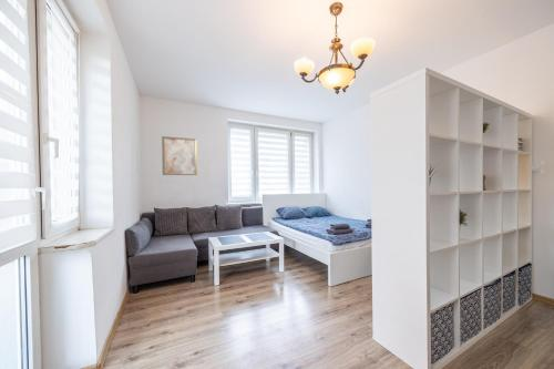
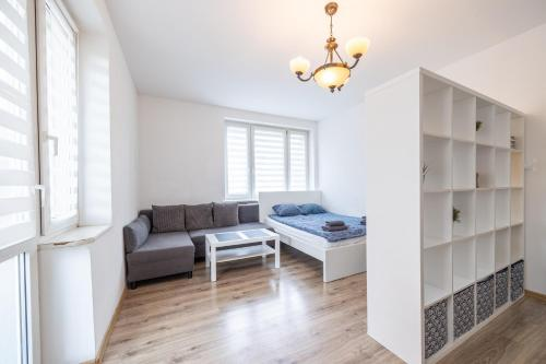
- wall art (179, 156)
